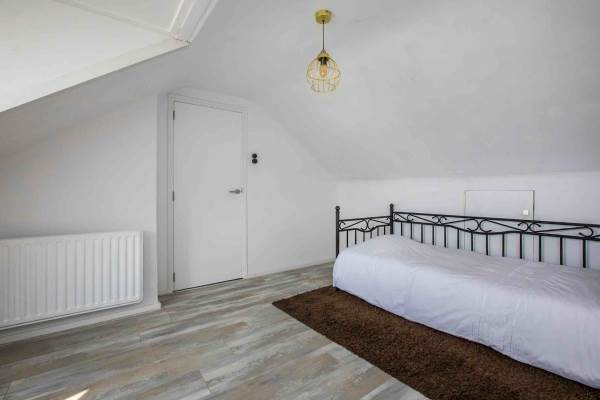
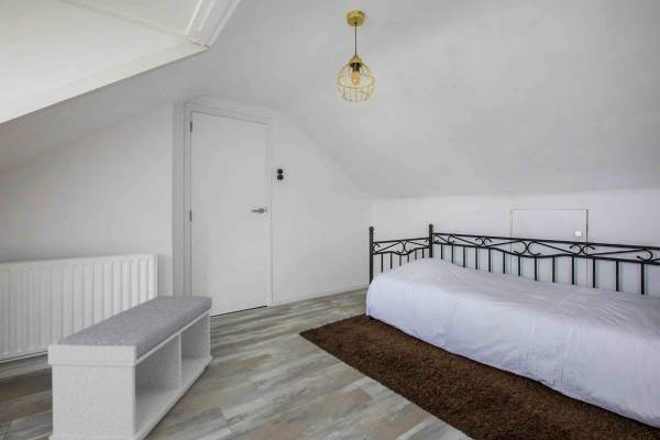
+ bench (150, 355)
